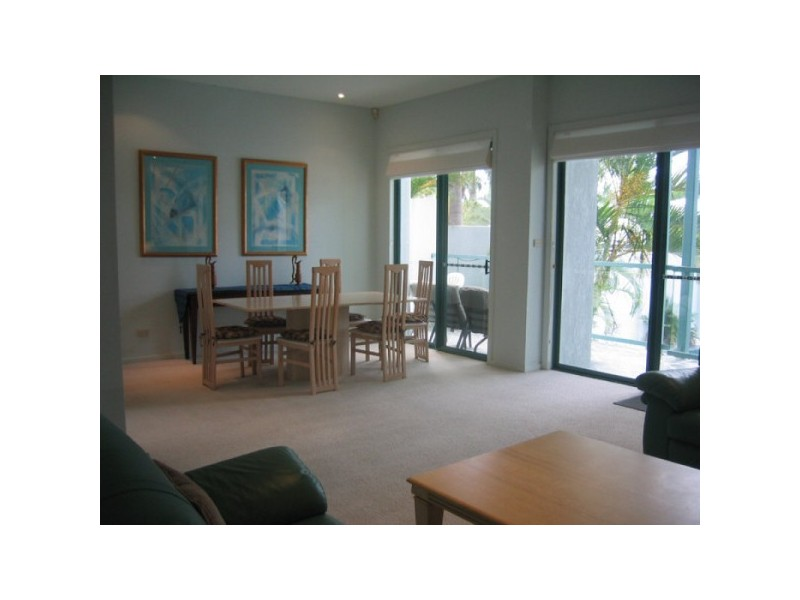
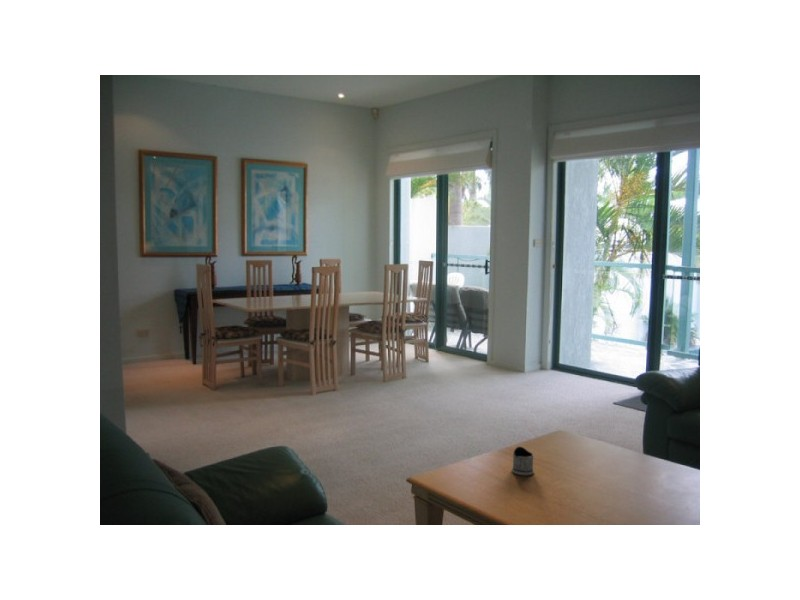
+ tea glass holder (524, 461)
